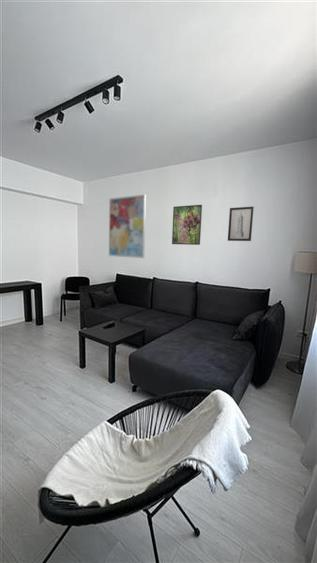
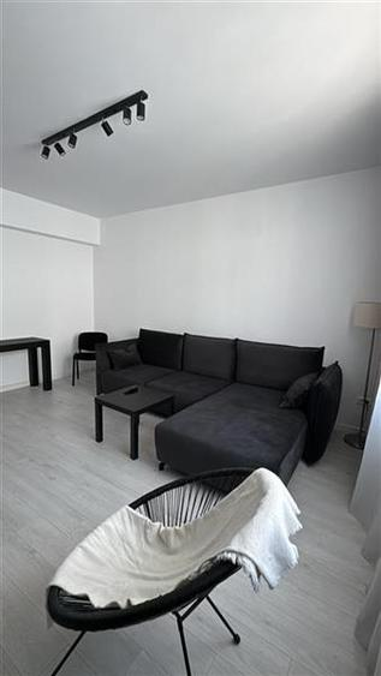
- wall art (126, 227)
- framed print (186, 225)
- wall art (240, 224)
